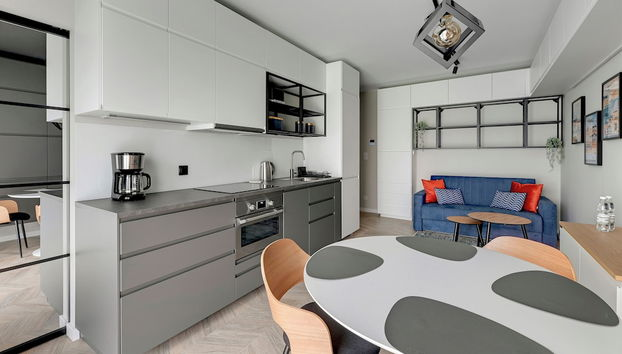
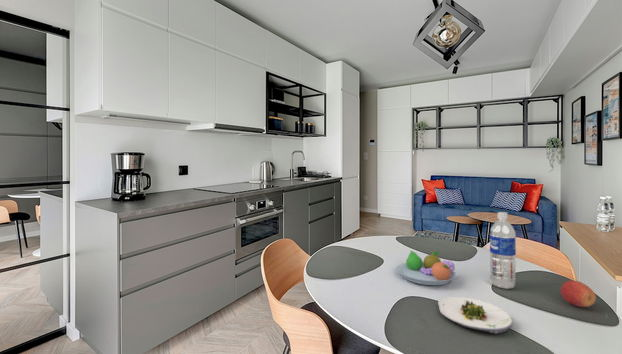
+ apple (577, 293)
+ water bottle (502, 249)
+ salad plate (473, 308)
+ fruit bowl (424, 264)
